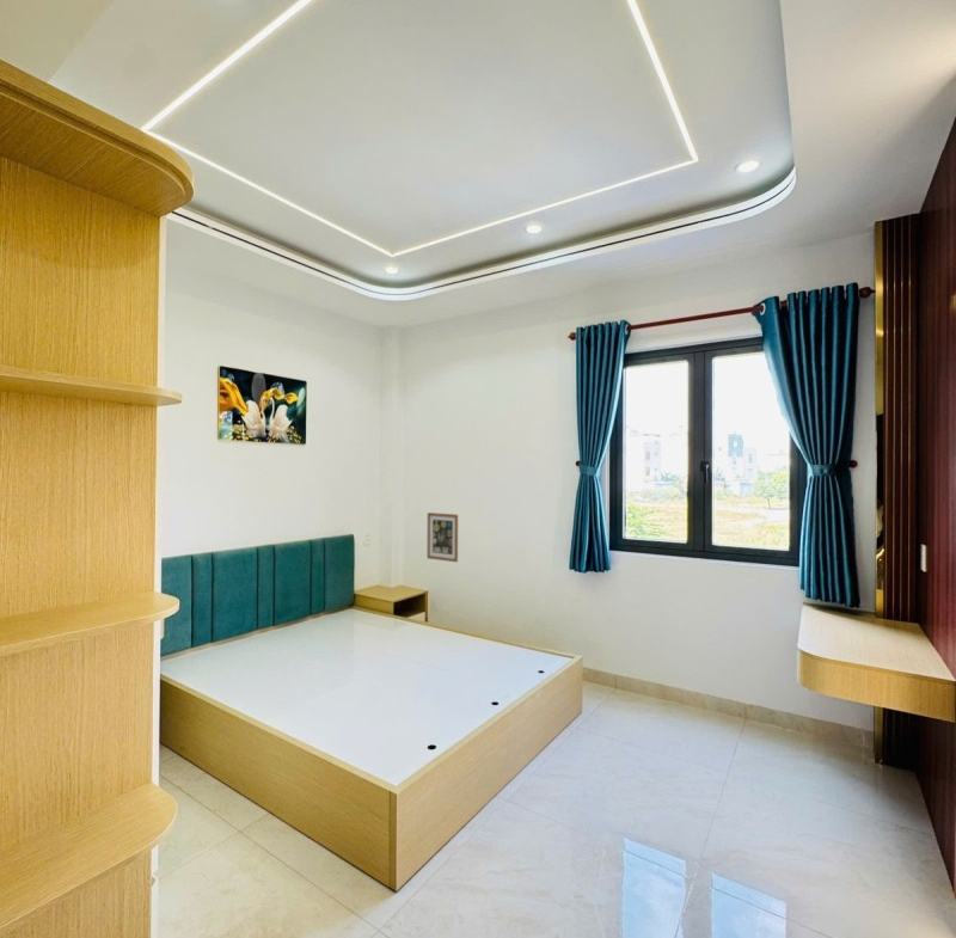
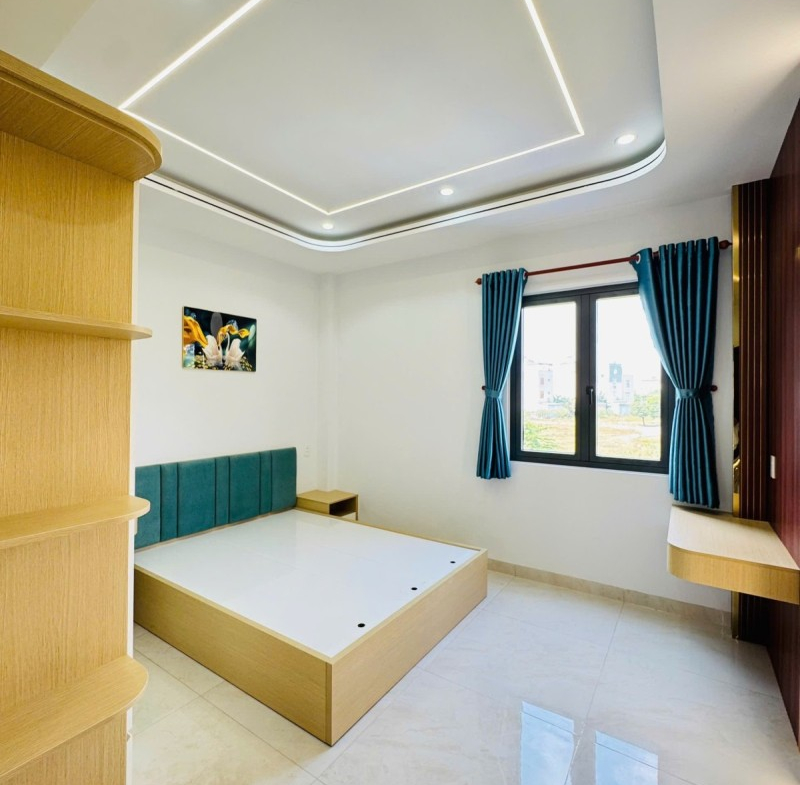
- wall art (442, 537)
